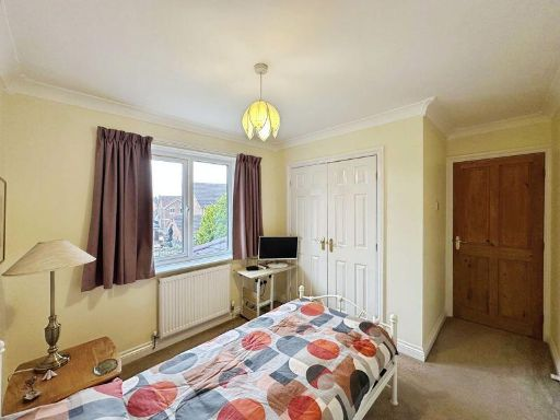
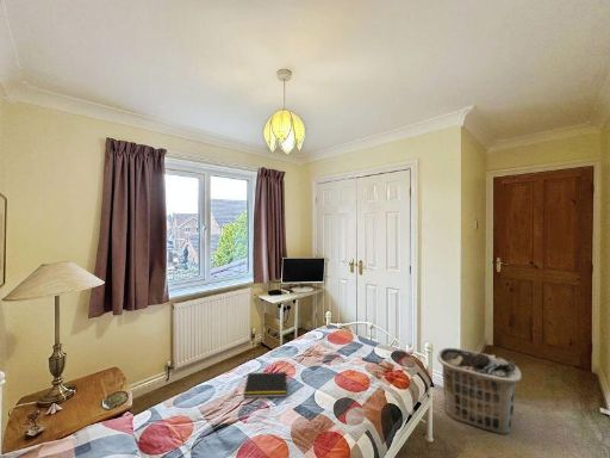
+ notepad (266, 384)
+ clothes hamper (475, 383)
